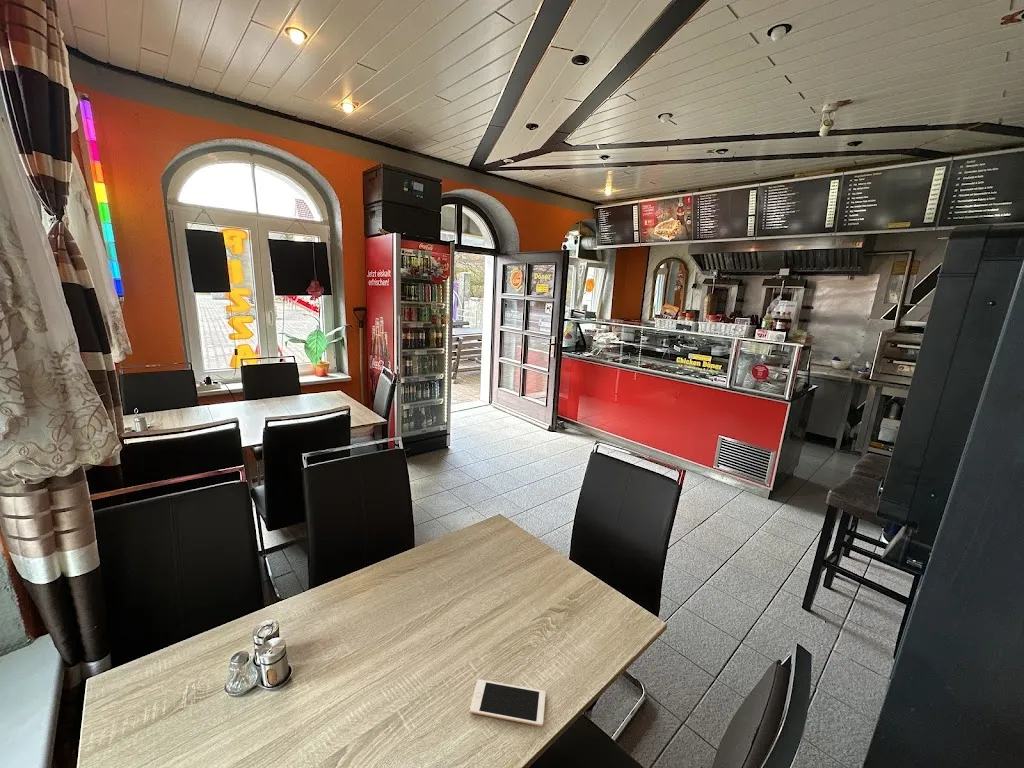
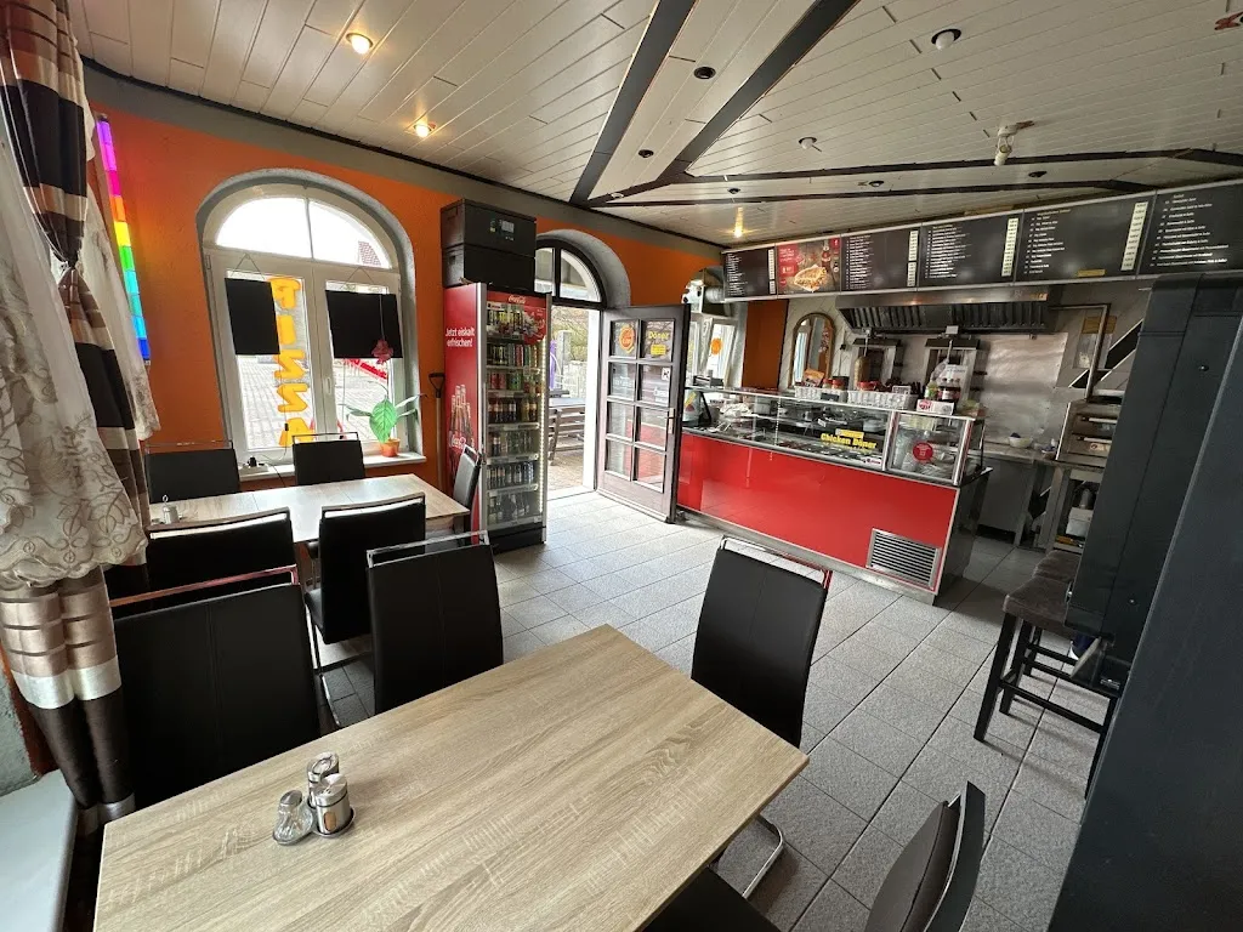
- cell phone (508, 701)
